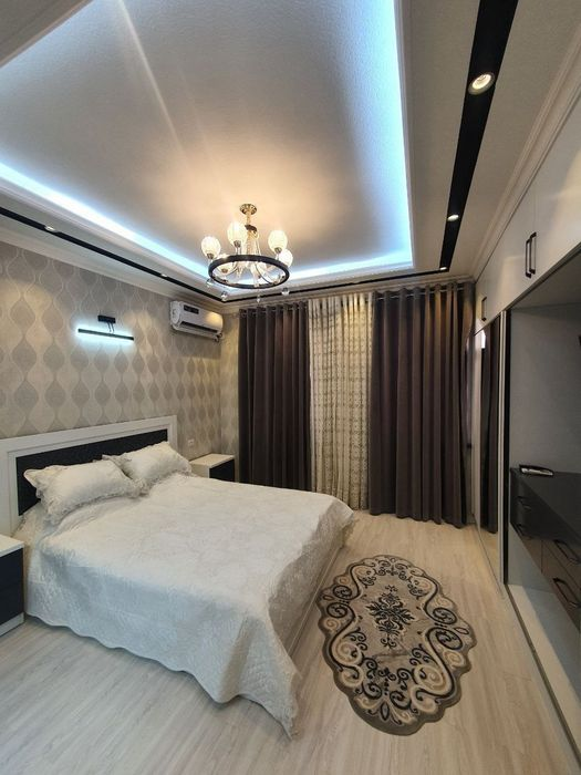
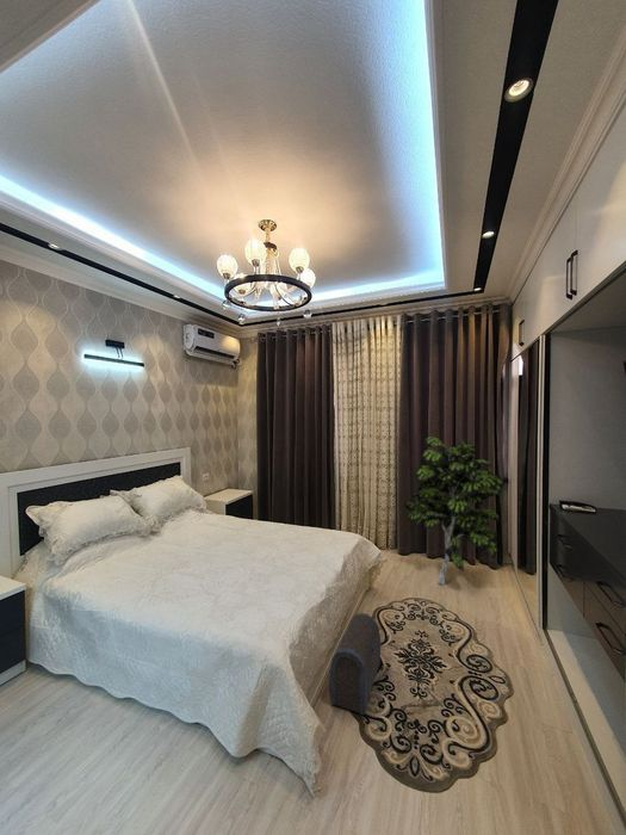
+ indoor plant (451, 509)
+ treasure chest (357, 657)
